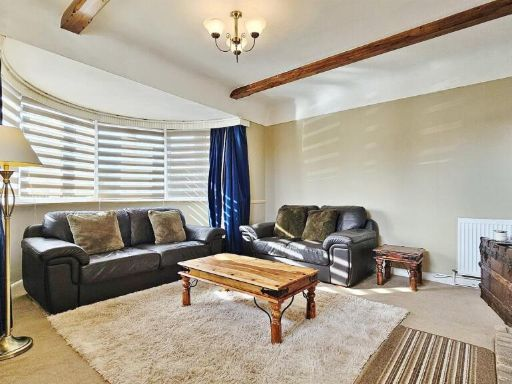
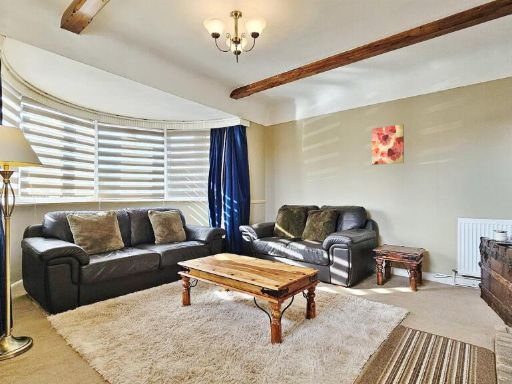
+ wall art (387, 145)
